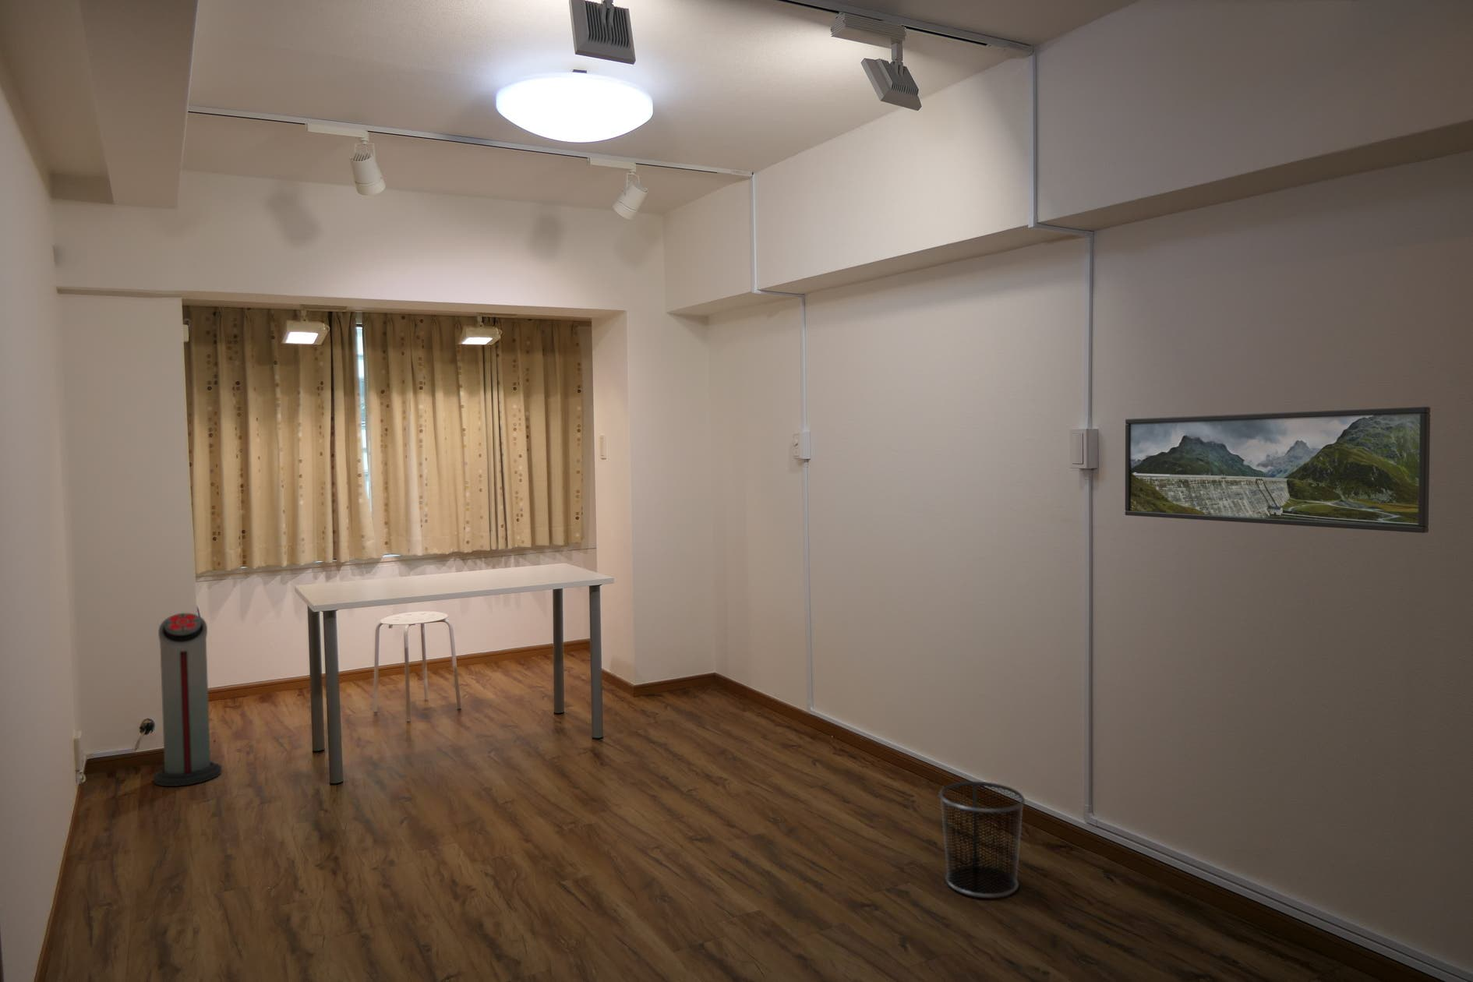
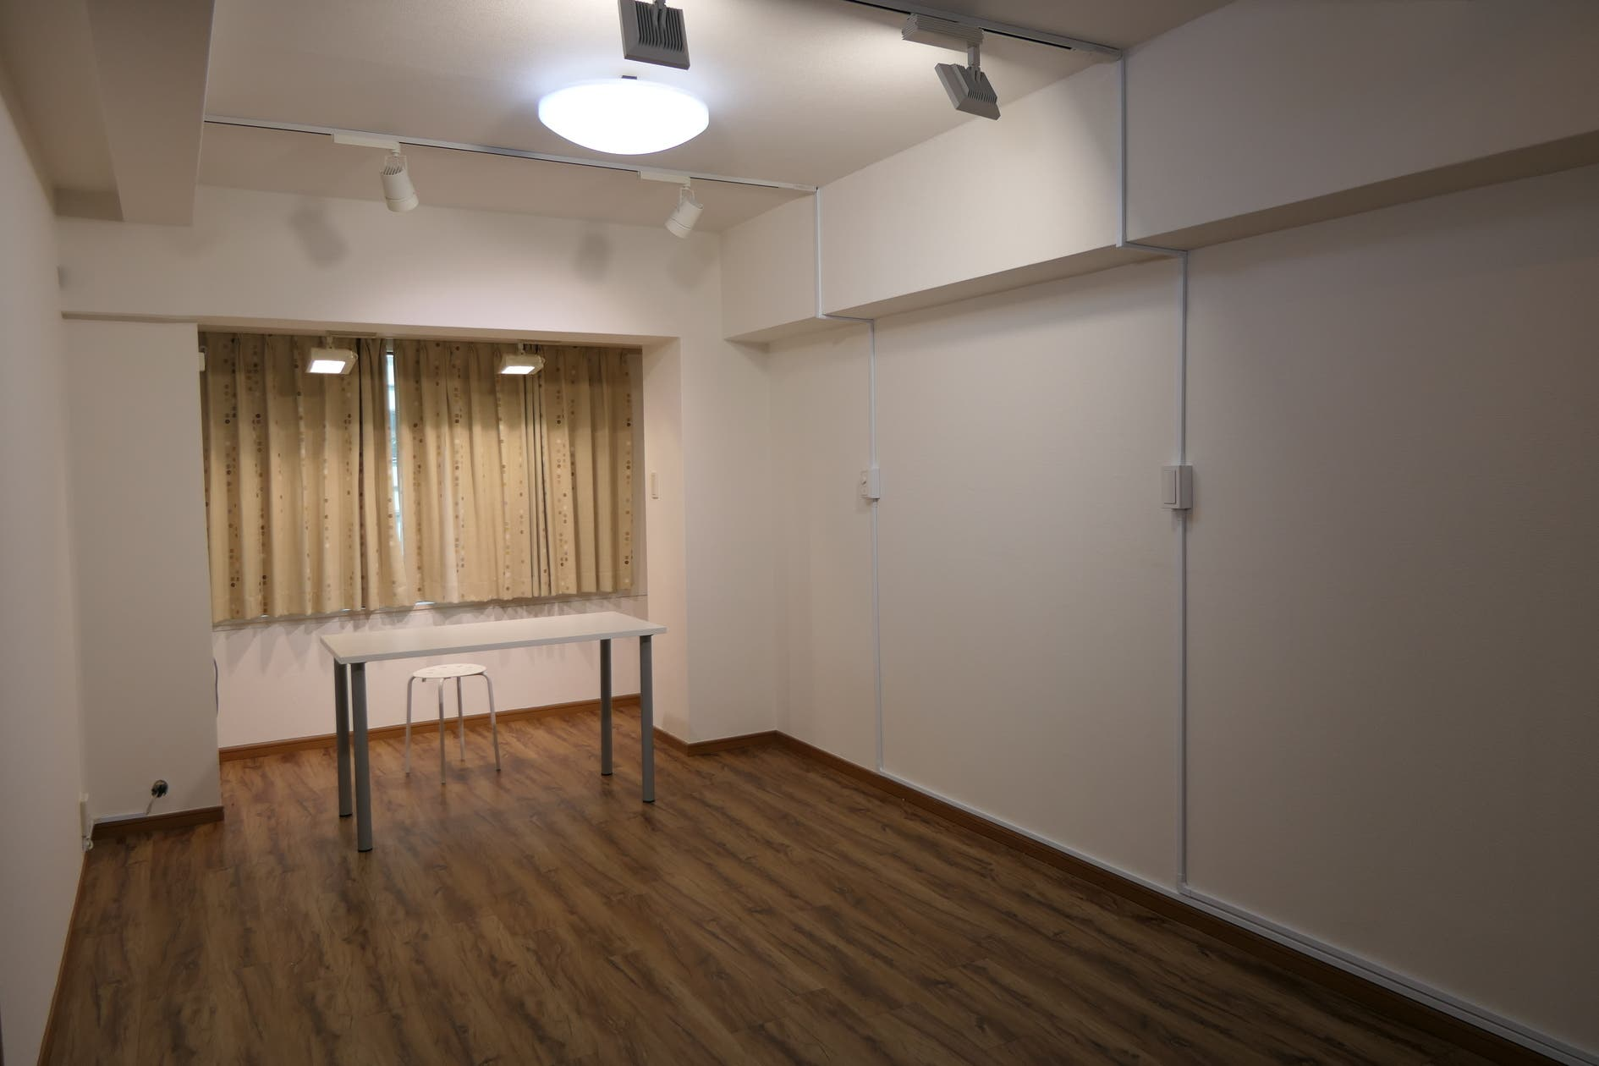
- waste bin (981, 838)
- air purifier (185, 695)
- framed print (1256, 468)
